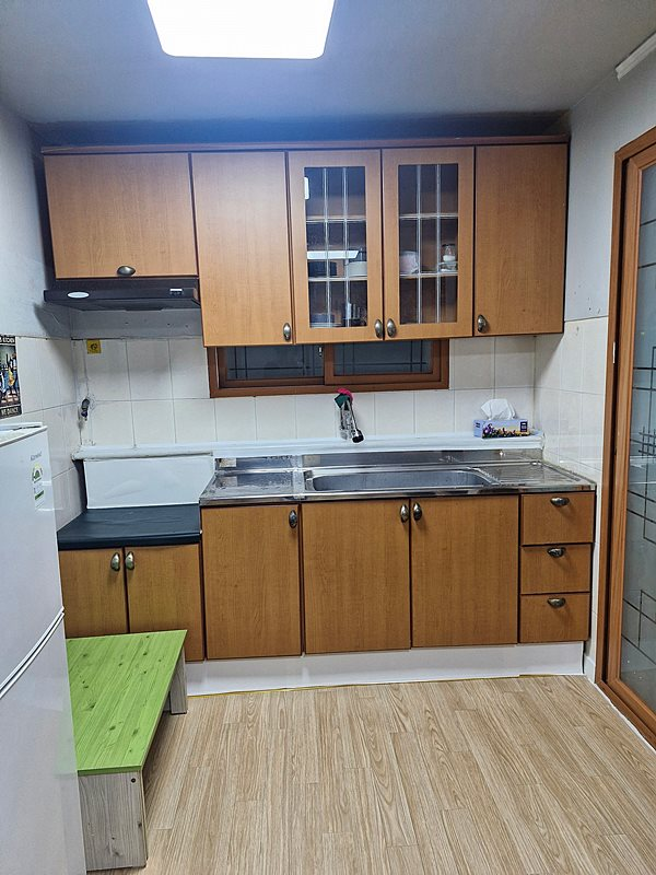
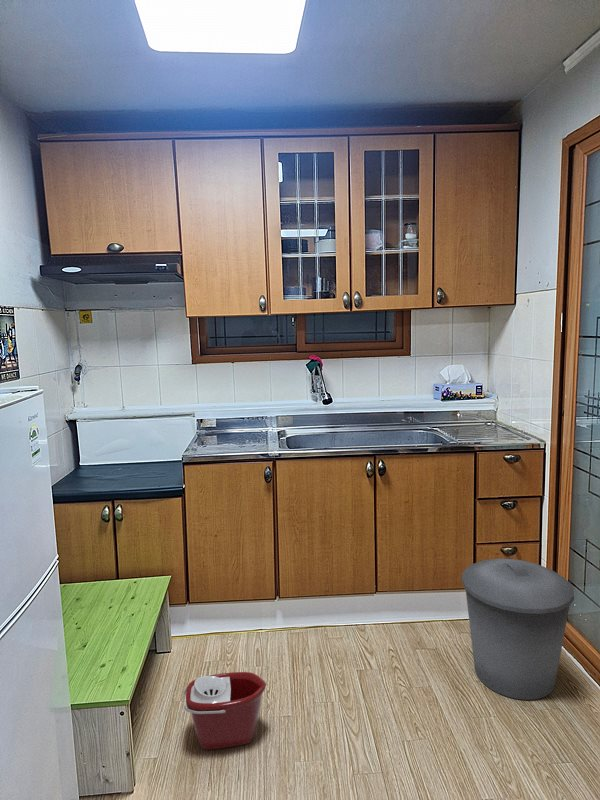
+ trash can (514, 620)
+ bucket (225, 708)
